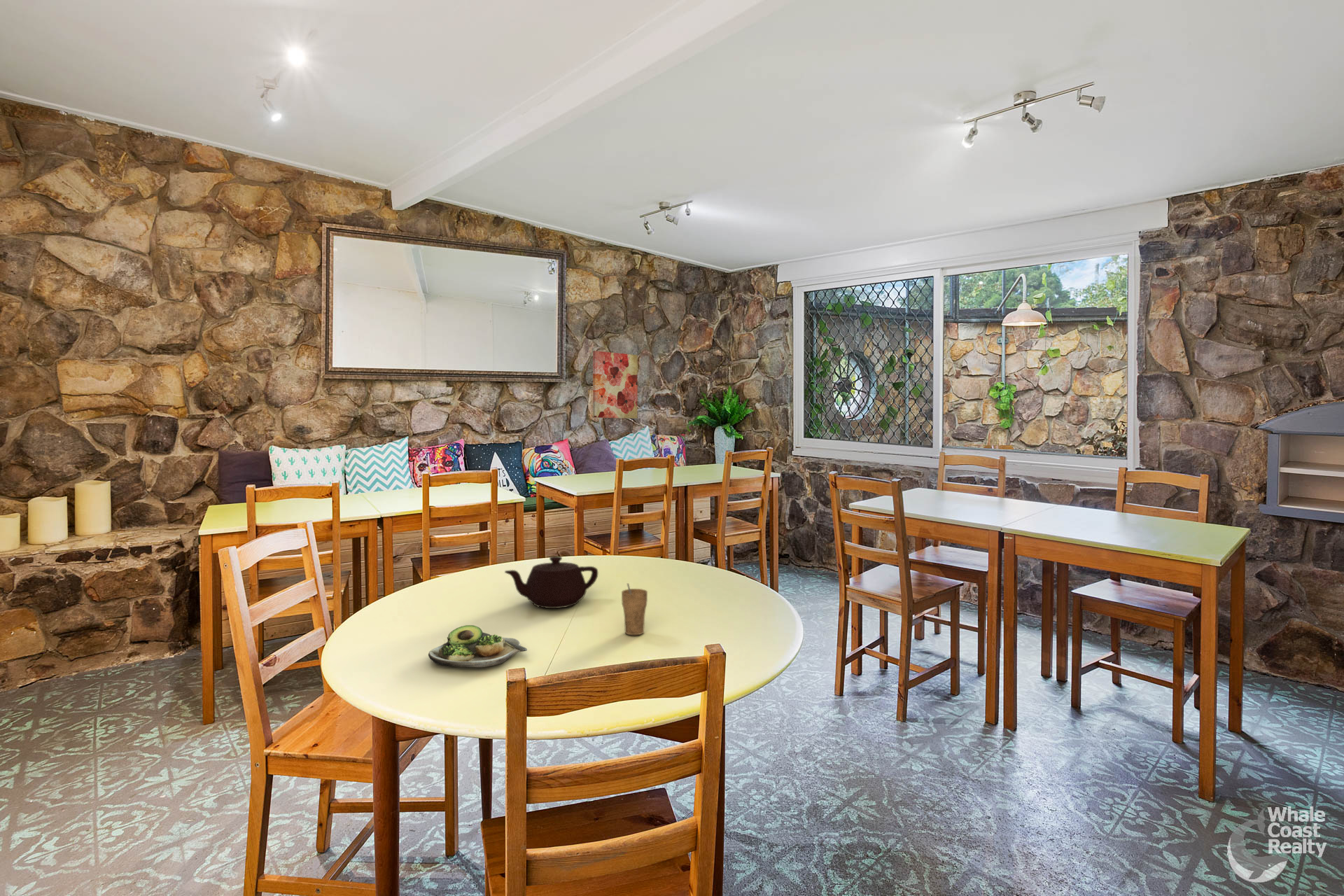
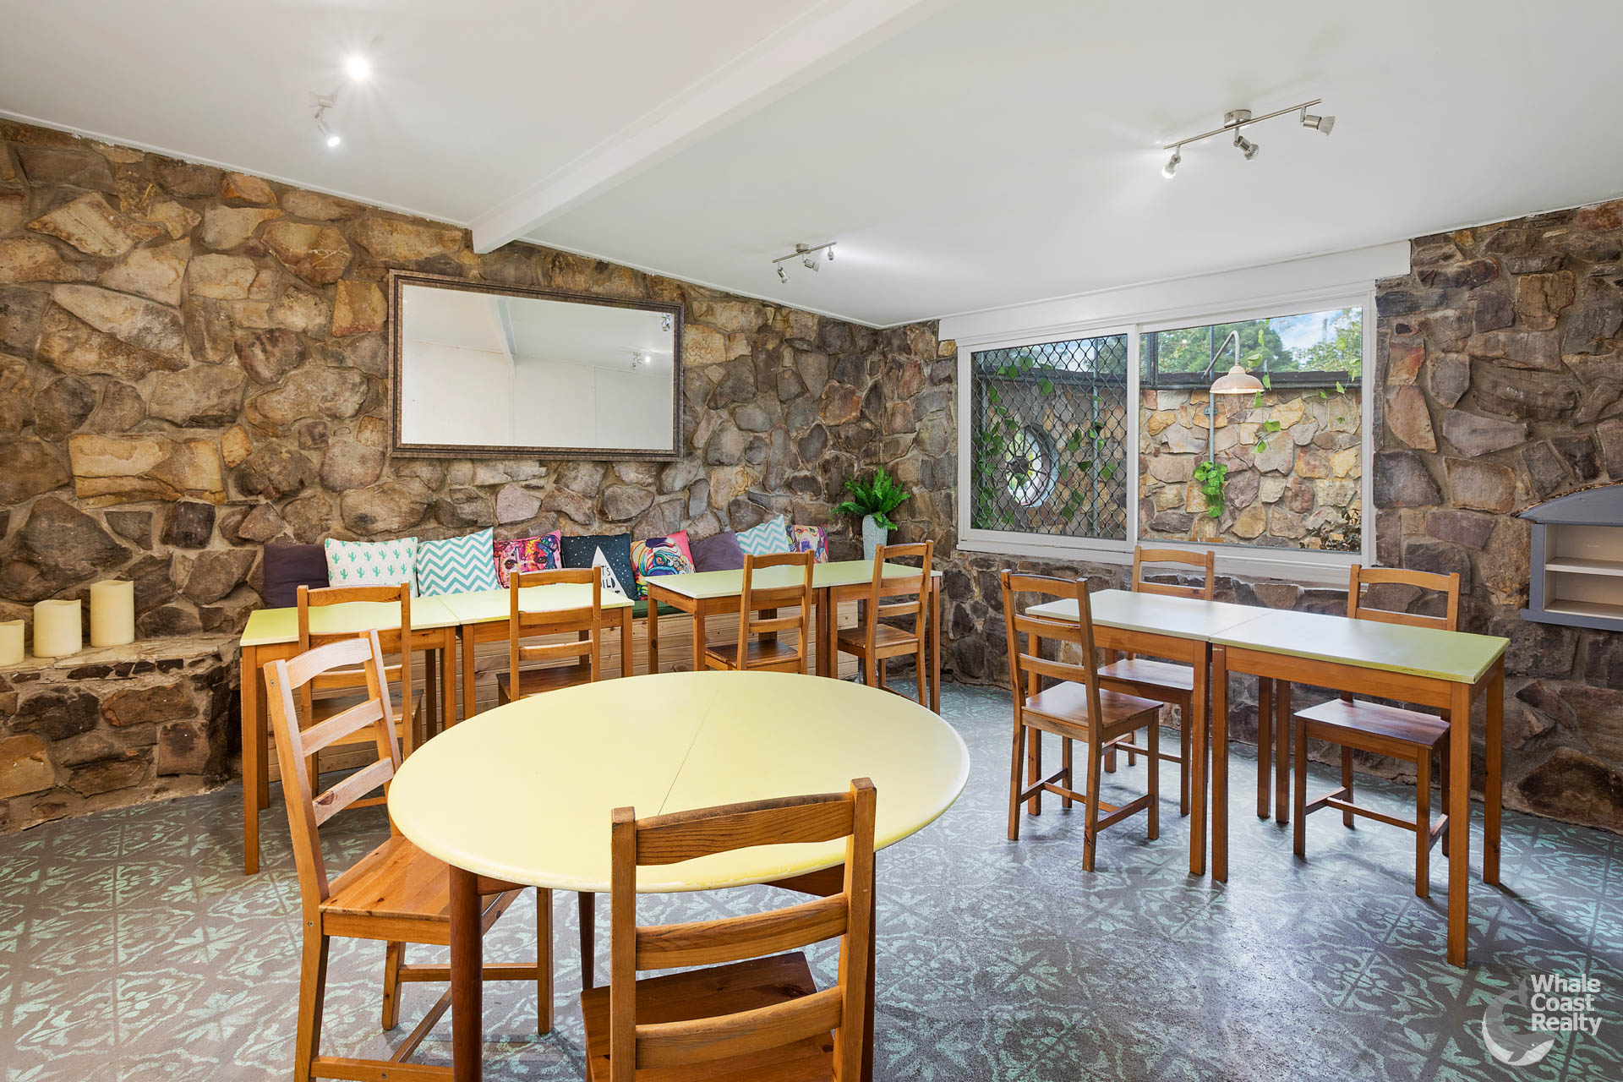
- salad plate (475, 643)
- teapot (552, 580)
- cup (634, 606)
- wall art (615, 385)
